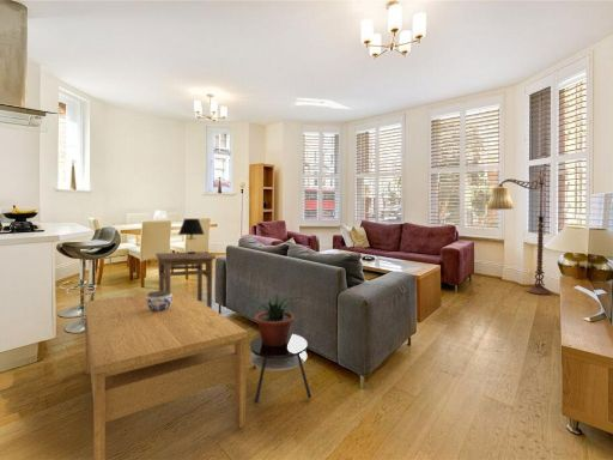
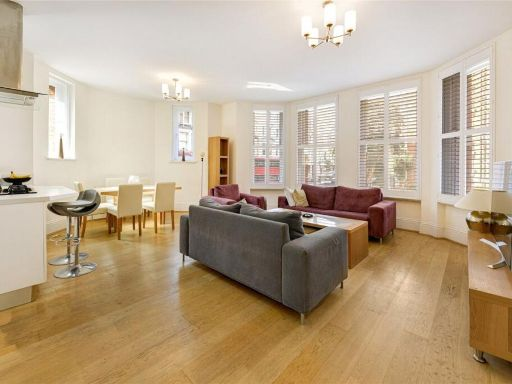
- potted plant (277, 320)
- coffee table (153, 355)
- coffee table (278, 362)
- table lamp (190, 236)
- floor lamp (538, 231)
- jar (159, 299)
- side table (184, 274)
